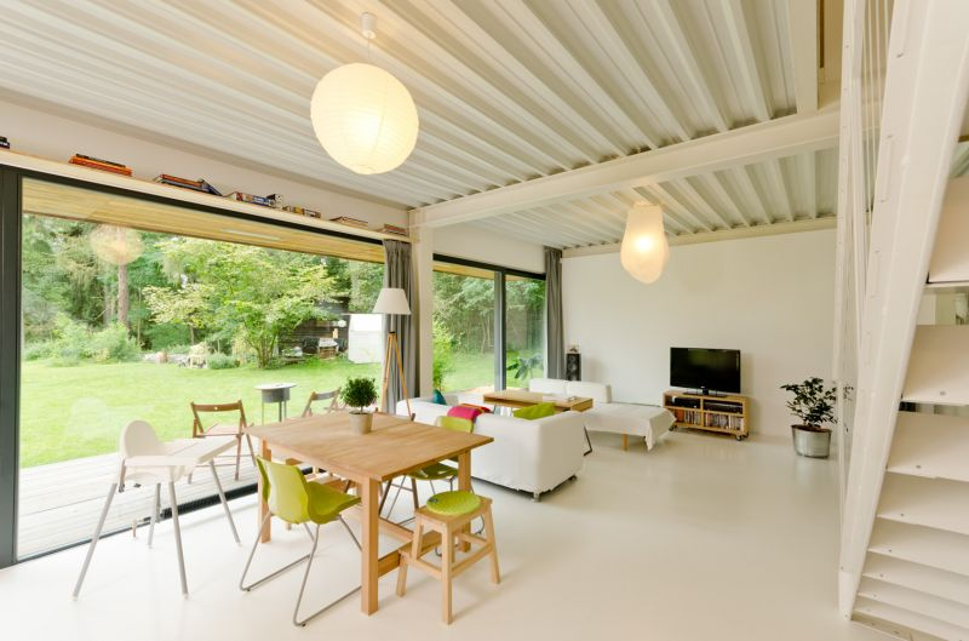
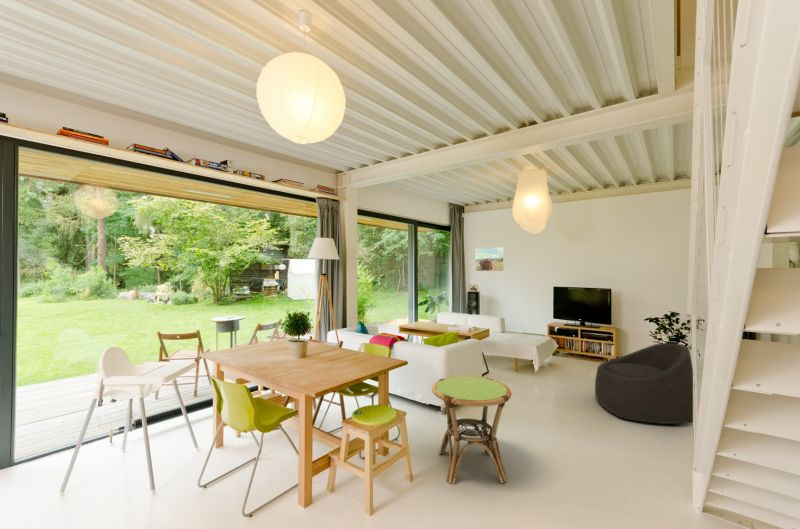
+ side table (471, 425)
+ armchair (642, 376)
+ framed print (489, 259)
